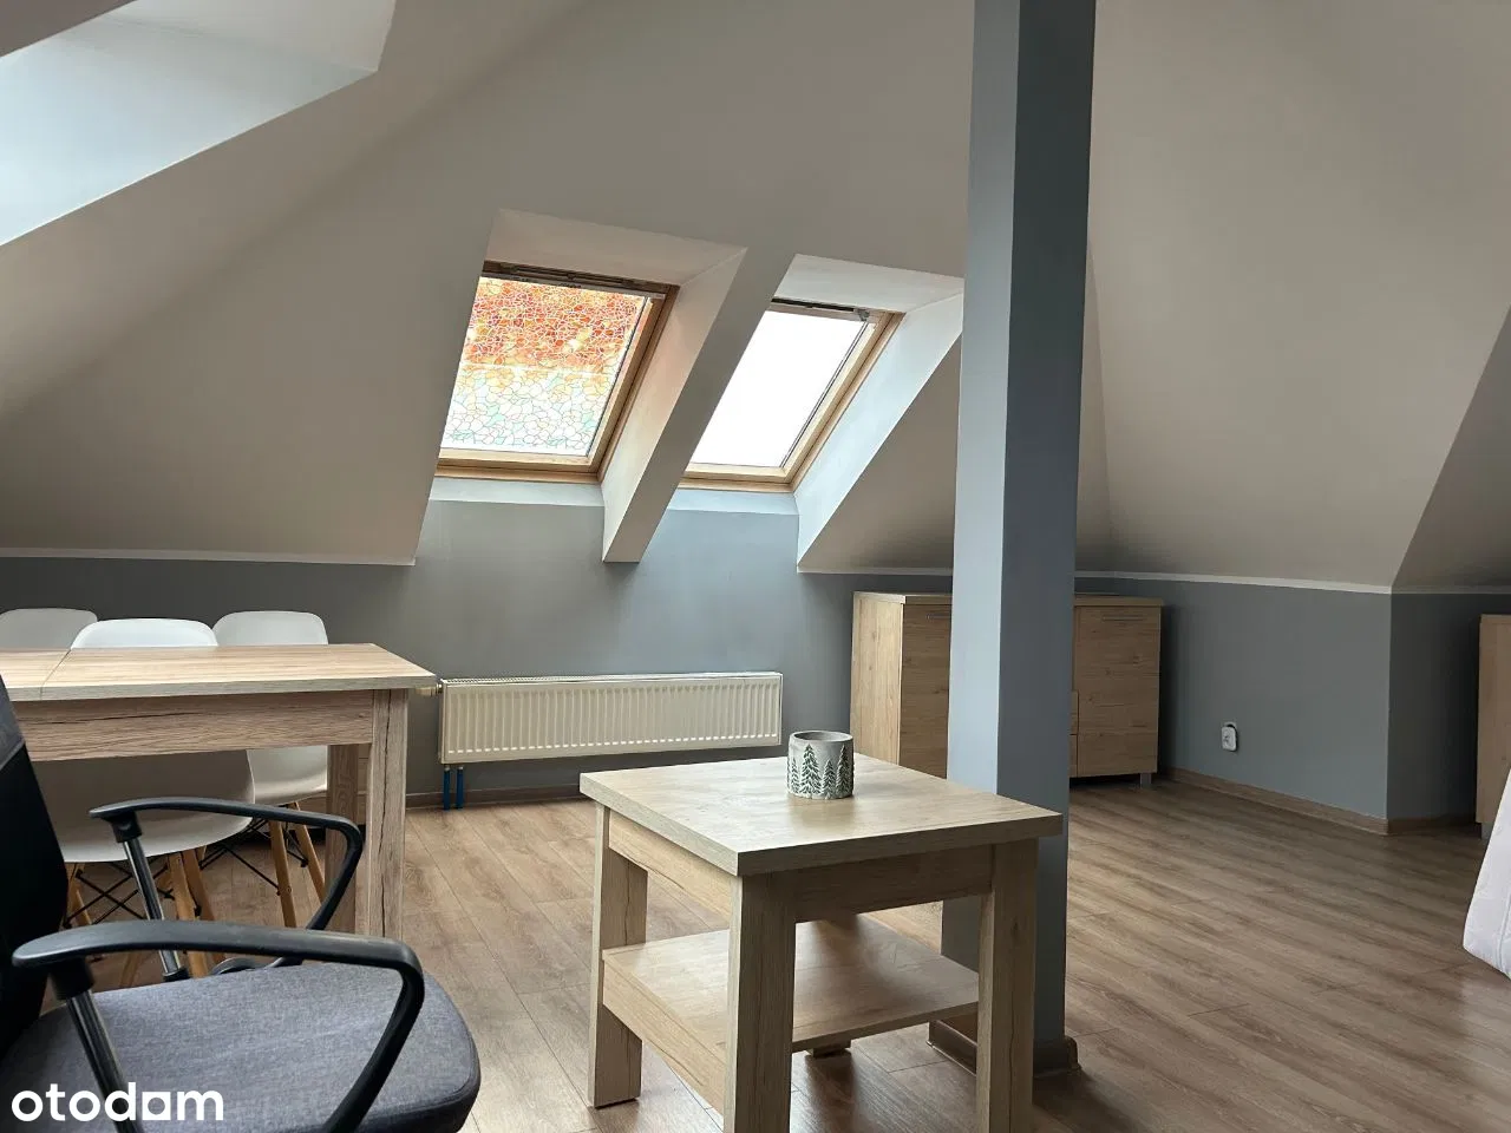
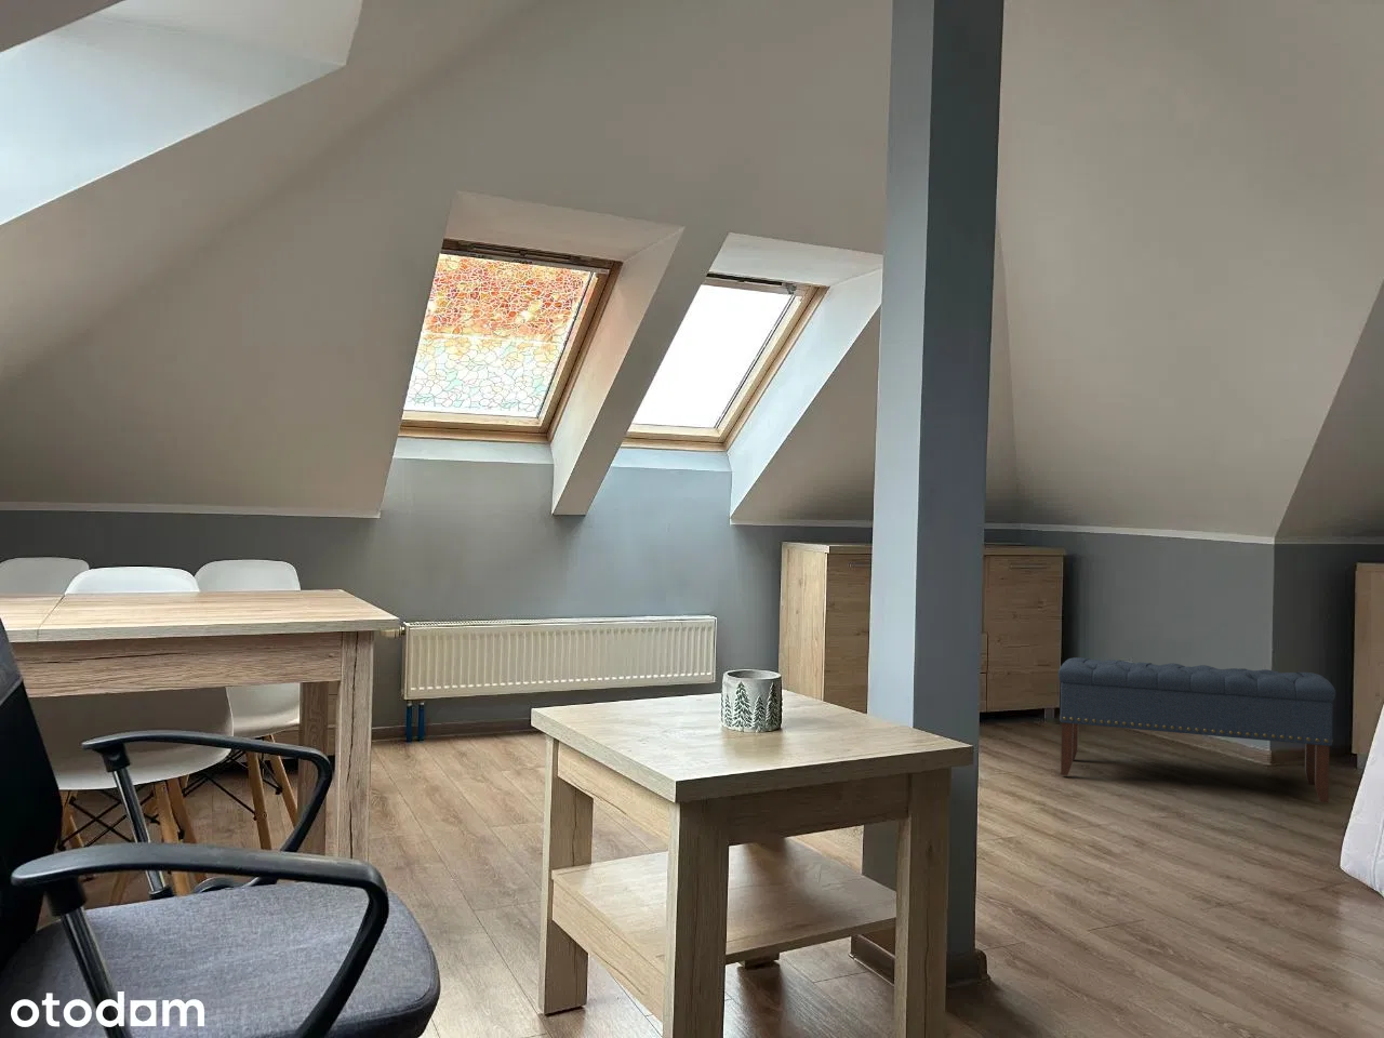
+ bench (1188, 722)
